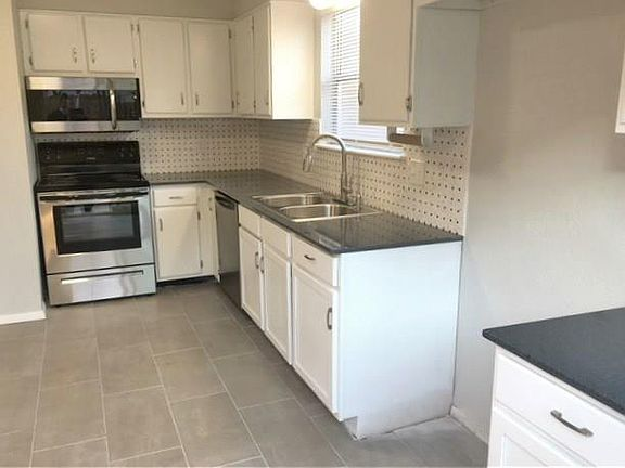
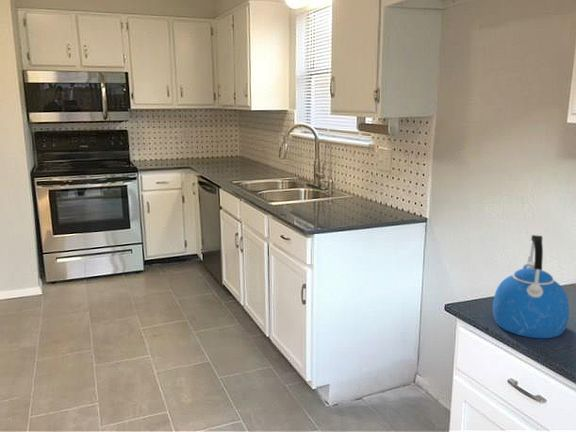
+ kettle (531, 278)
